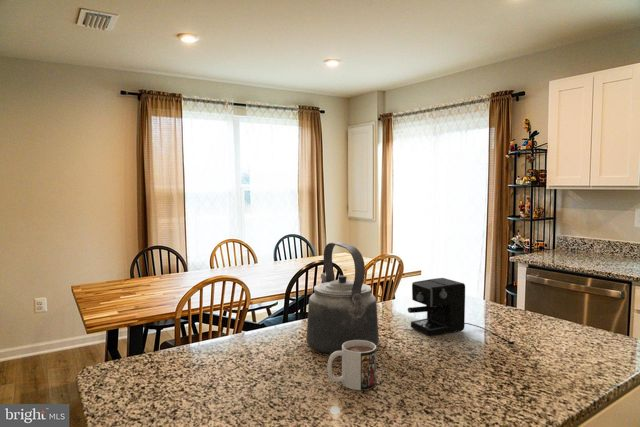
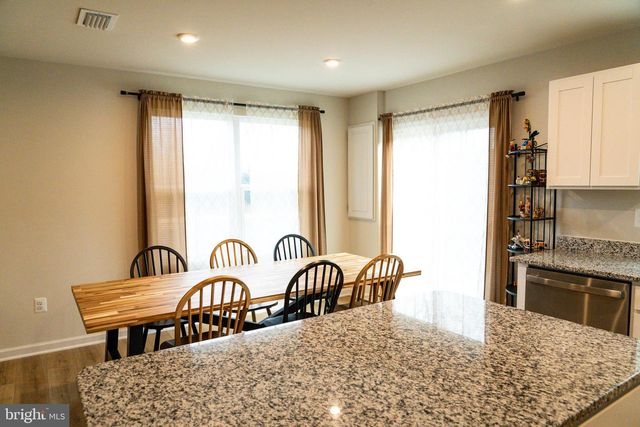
- coffee maker (457, 311)
- kettle (339, 291)
- mug (351, 365)
